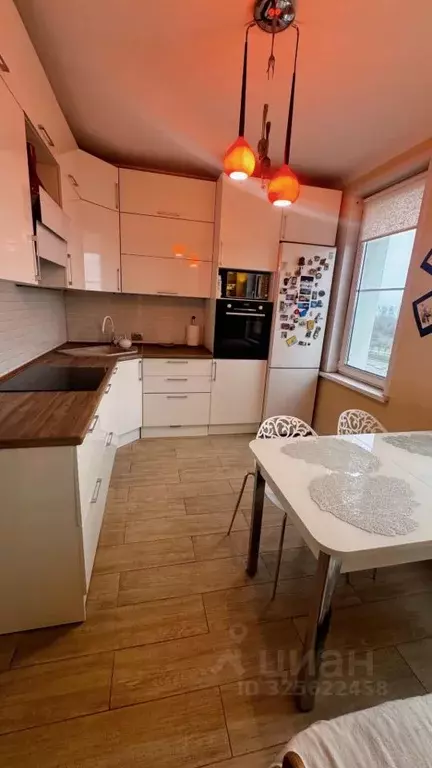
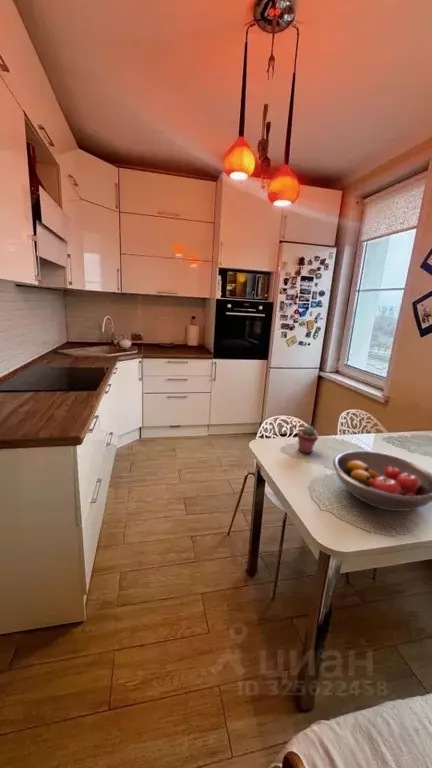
+ potted succulent (307, 438)
+ fruit bowl (382, 480)
